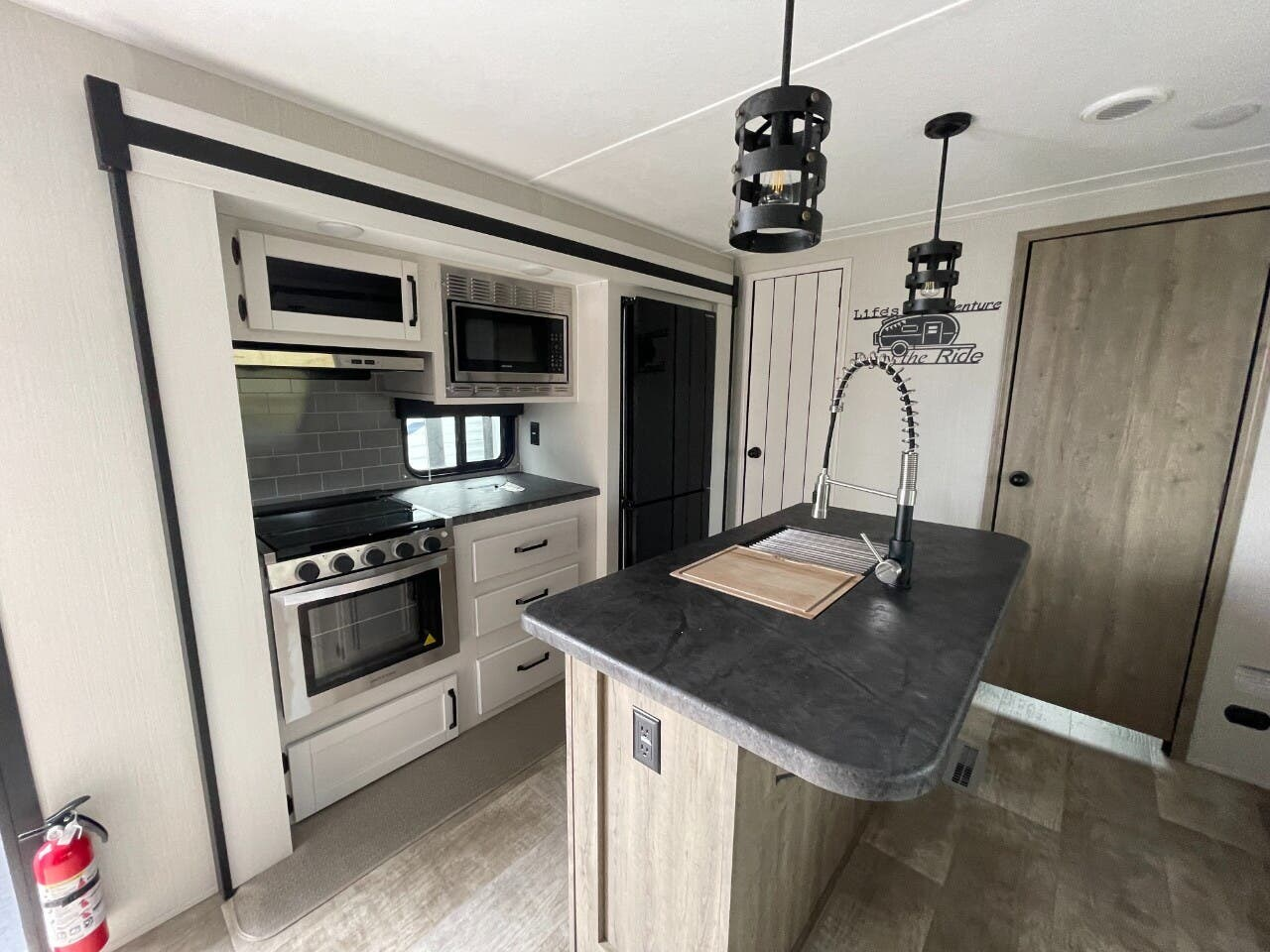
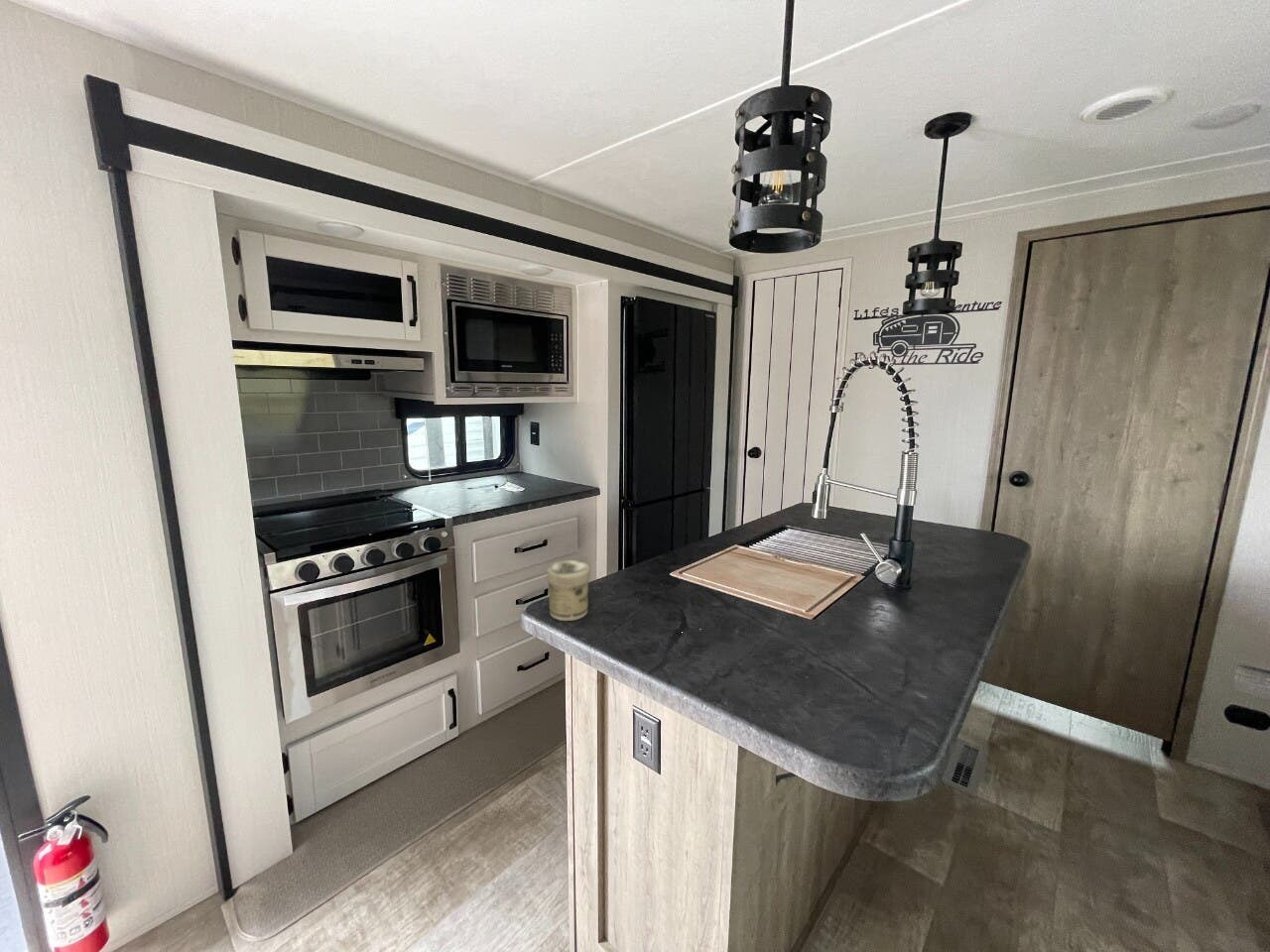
+ jar (569, 589)
